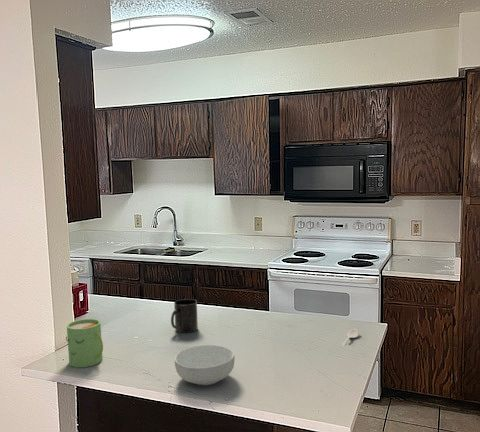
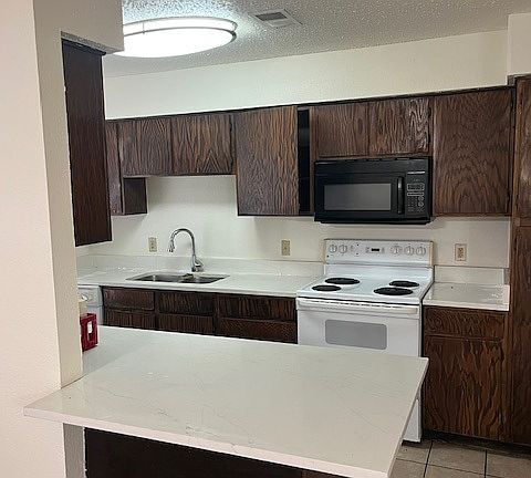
- cereal bowl (205, 367)
- mug (87, 343)
- spoon (347, 339)
- mug (182, 317)
